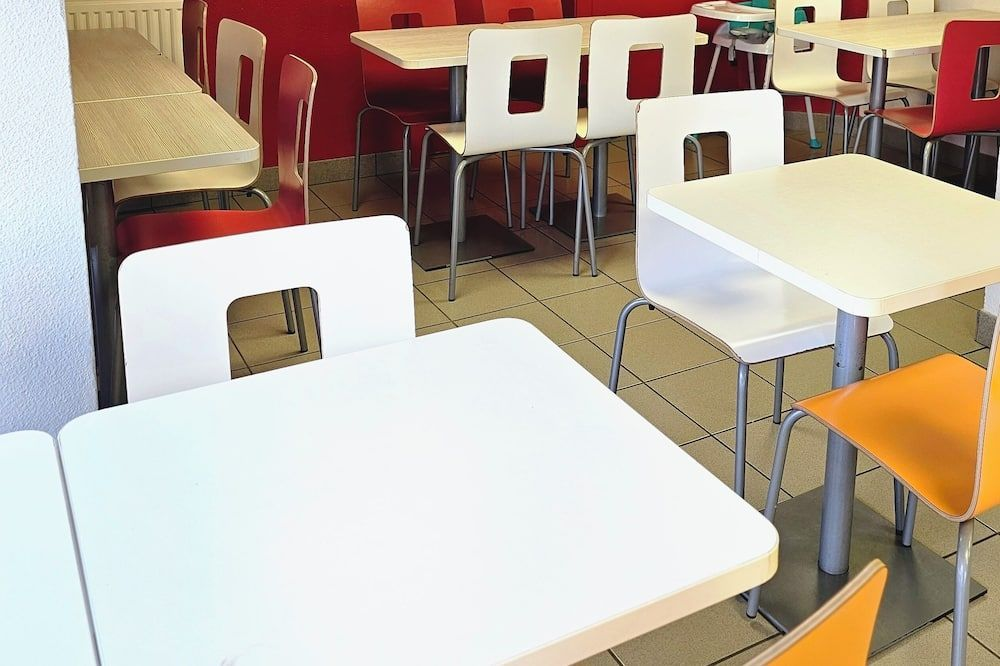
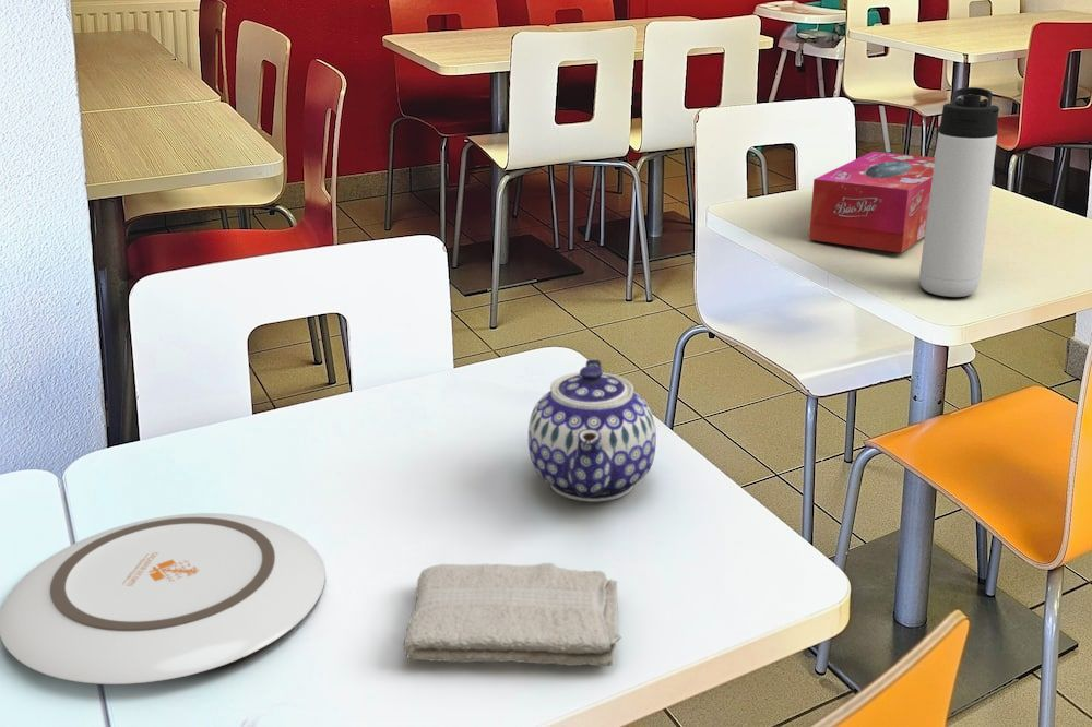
+ plate (166, 579)
+ tissue box (886, 198)
+ teapot (592, 426)
+ washcloth (514, 612)
+ thermos bottle (960, 192)
